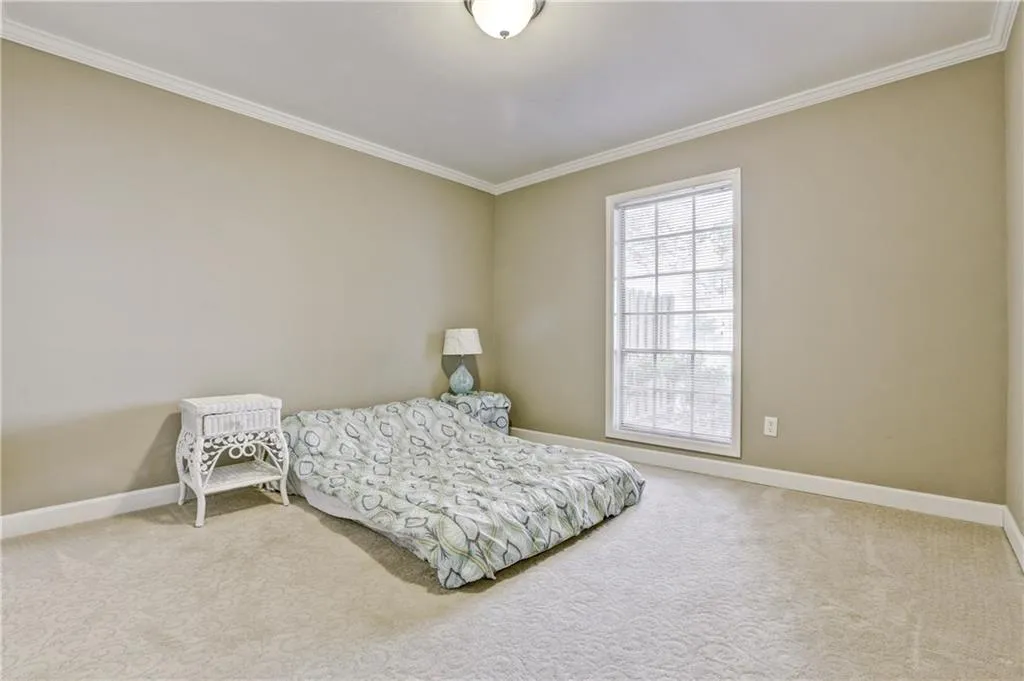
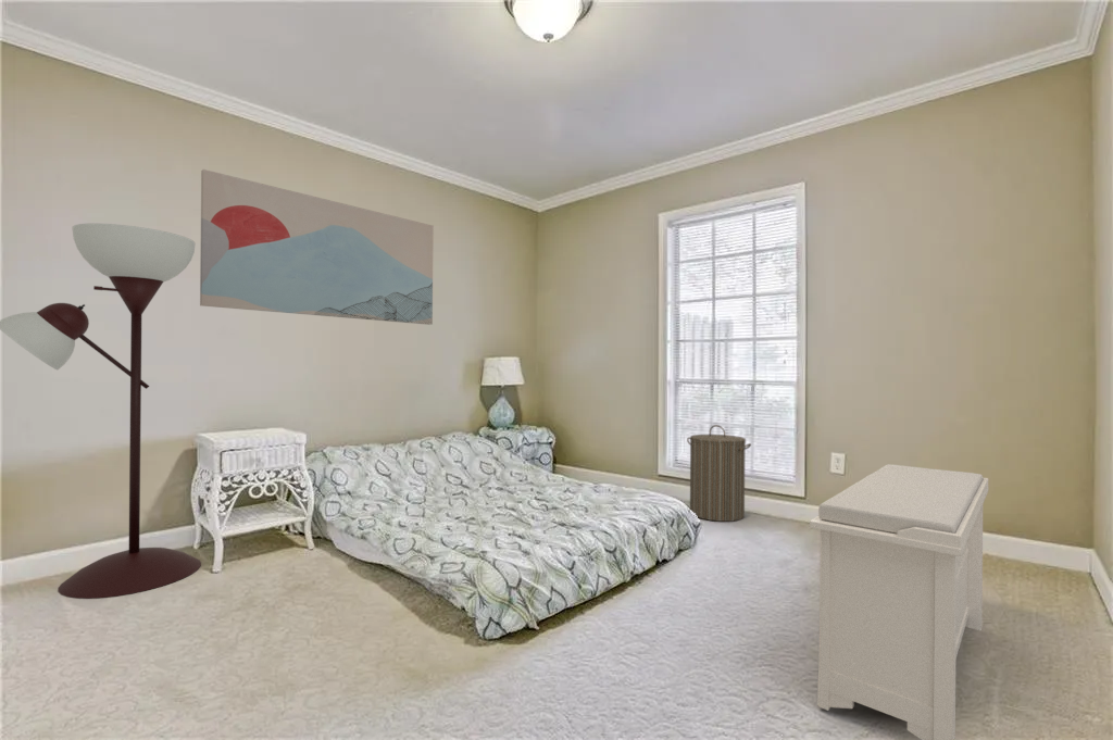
+ laundry hamper (717, 469)
+ wall art (334, 259)
+ bench (911, 574)
+ floor lamp (130, 406)
